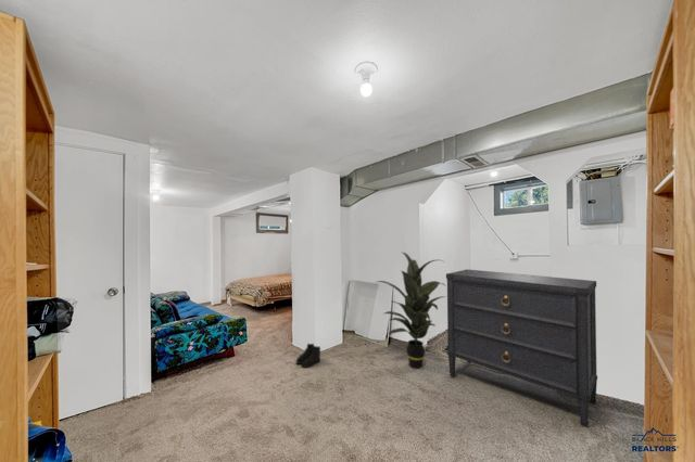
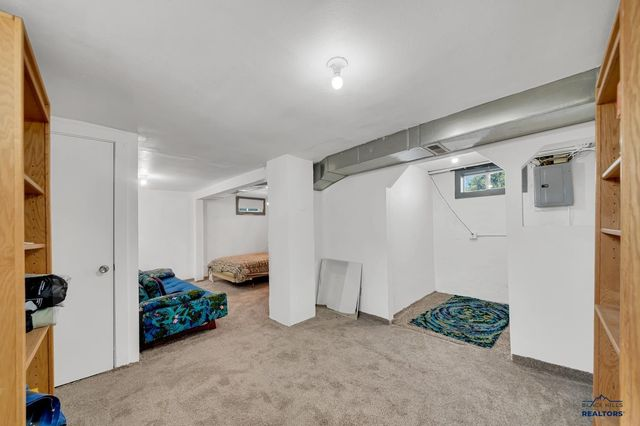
- boots (308, 354)
- indoor plant (413, 307)
- dresser (514, 332)
